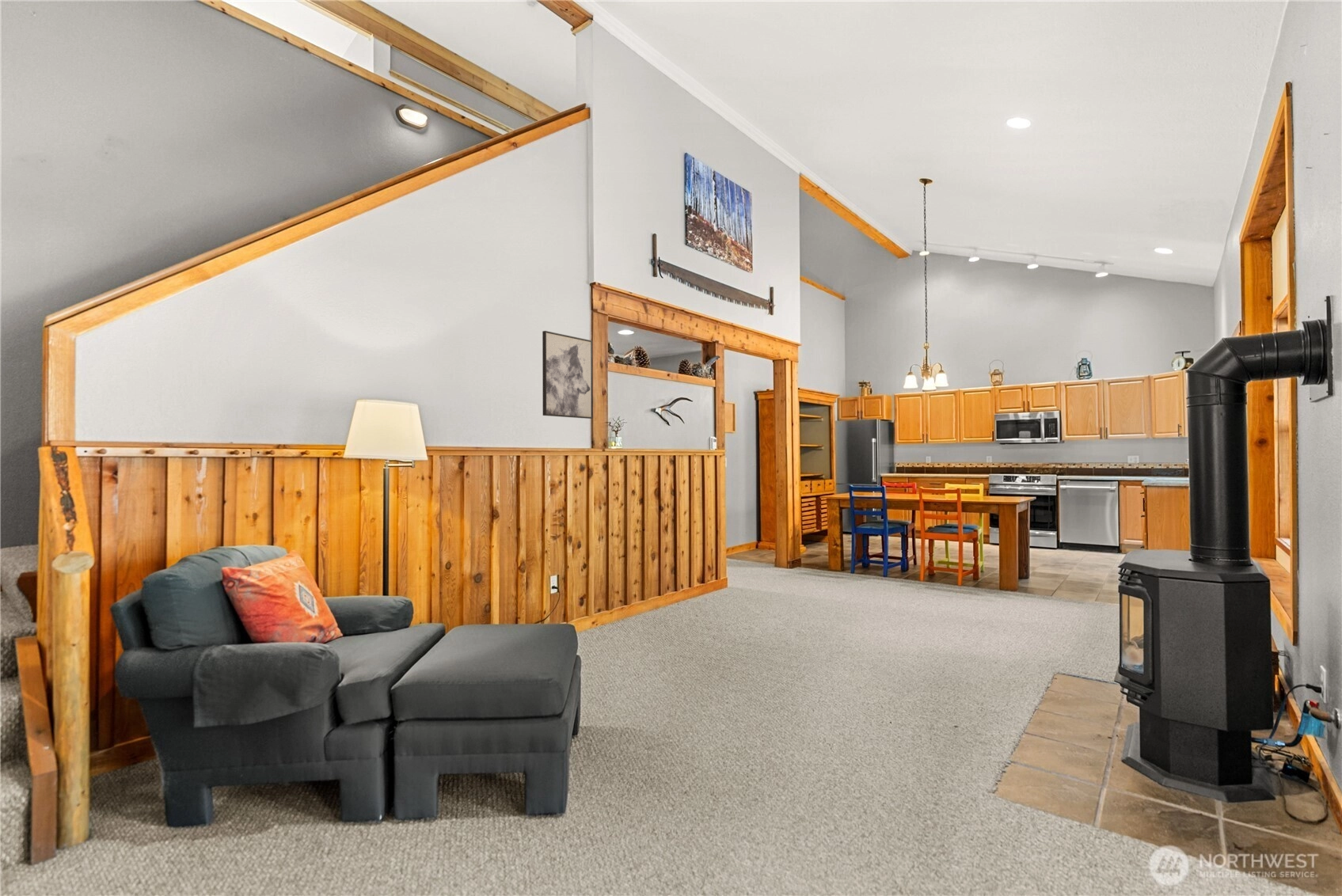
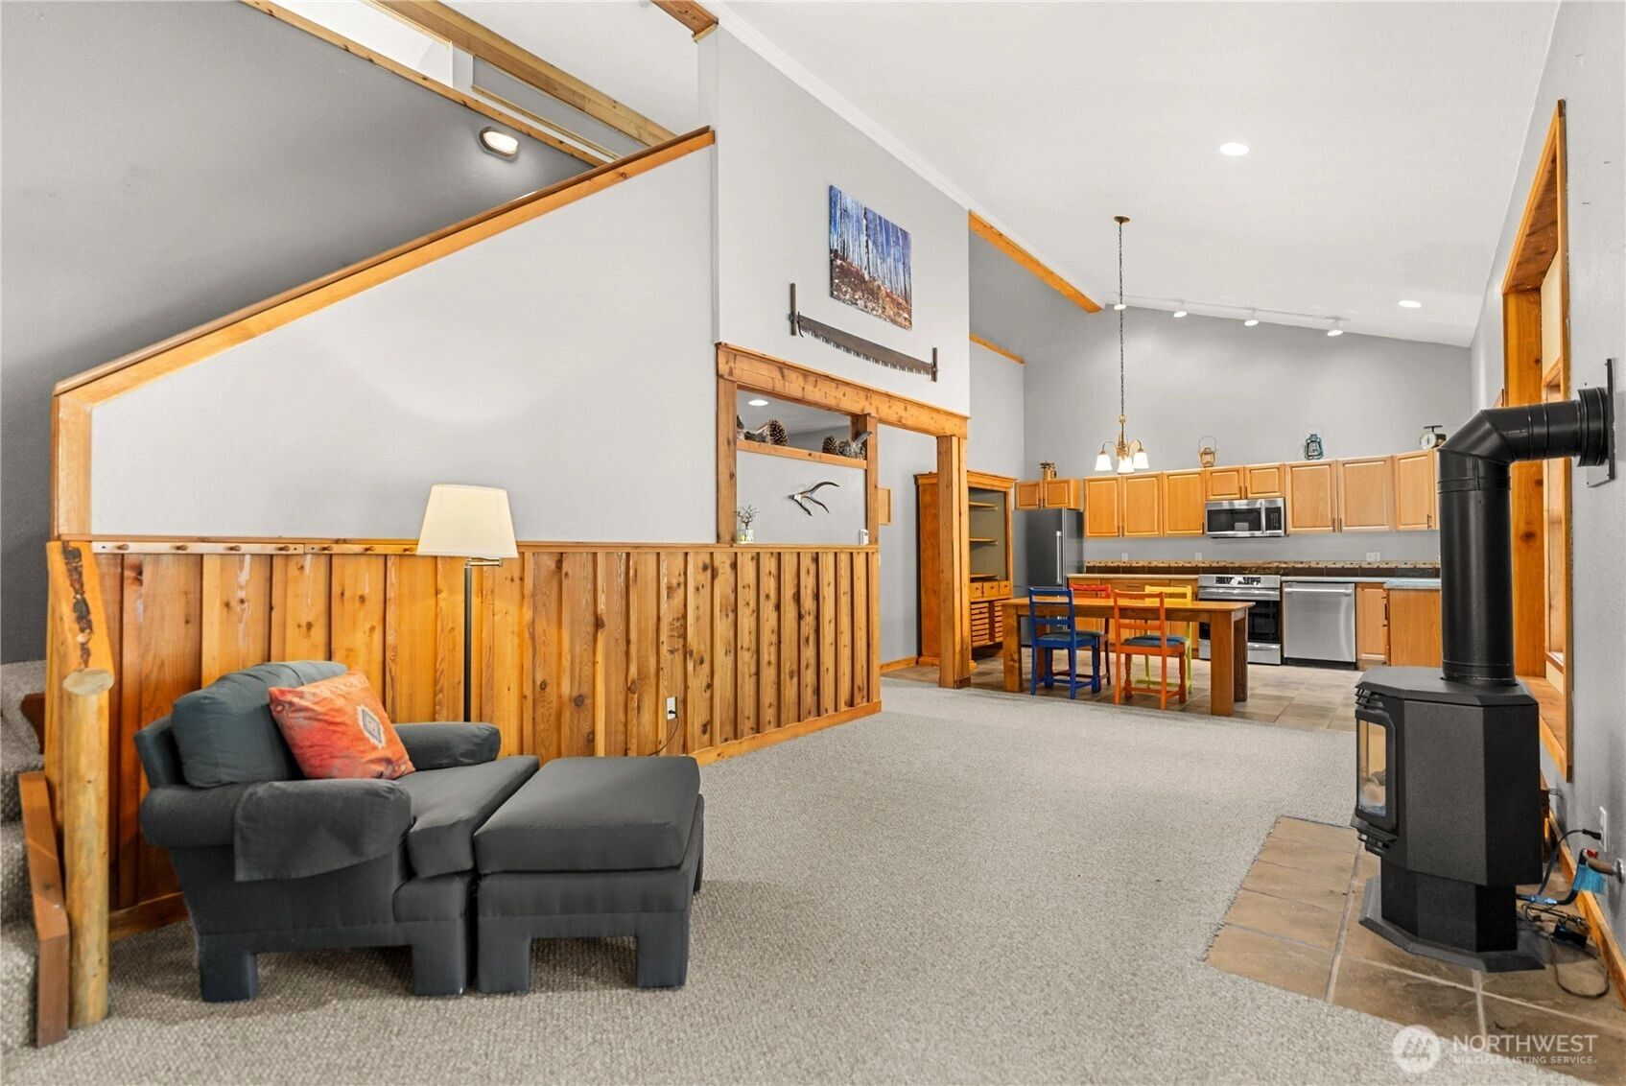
- wall art (568, 376)
